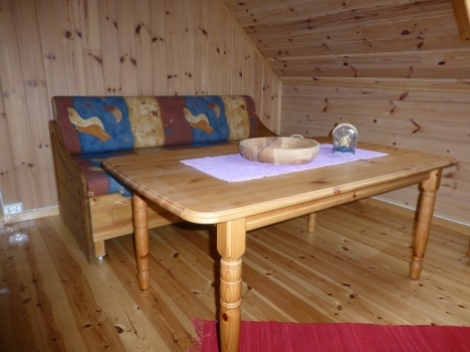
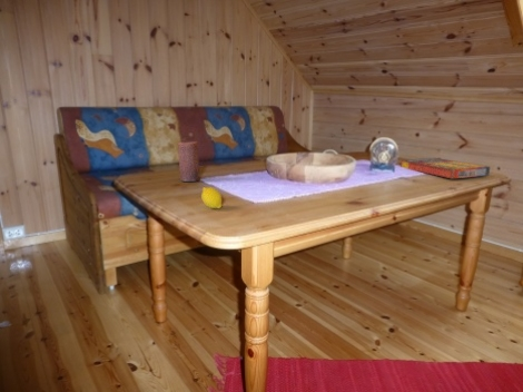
+ candle (188, 160)
+ game compilation box (442, 167)
+ fruit (211, 197)
